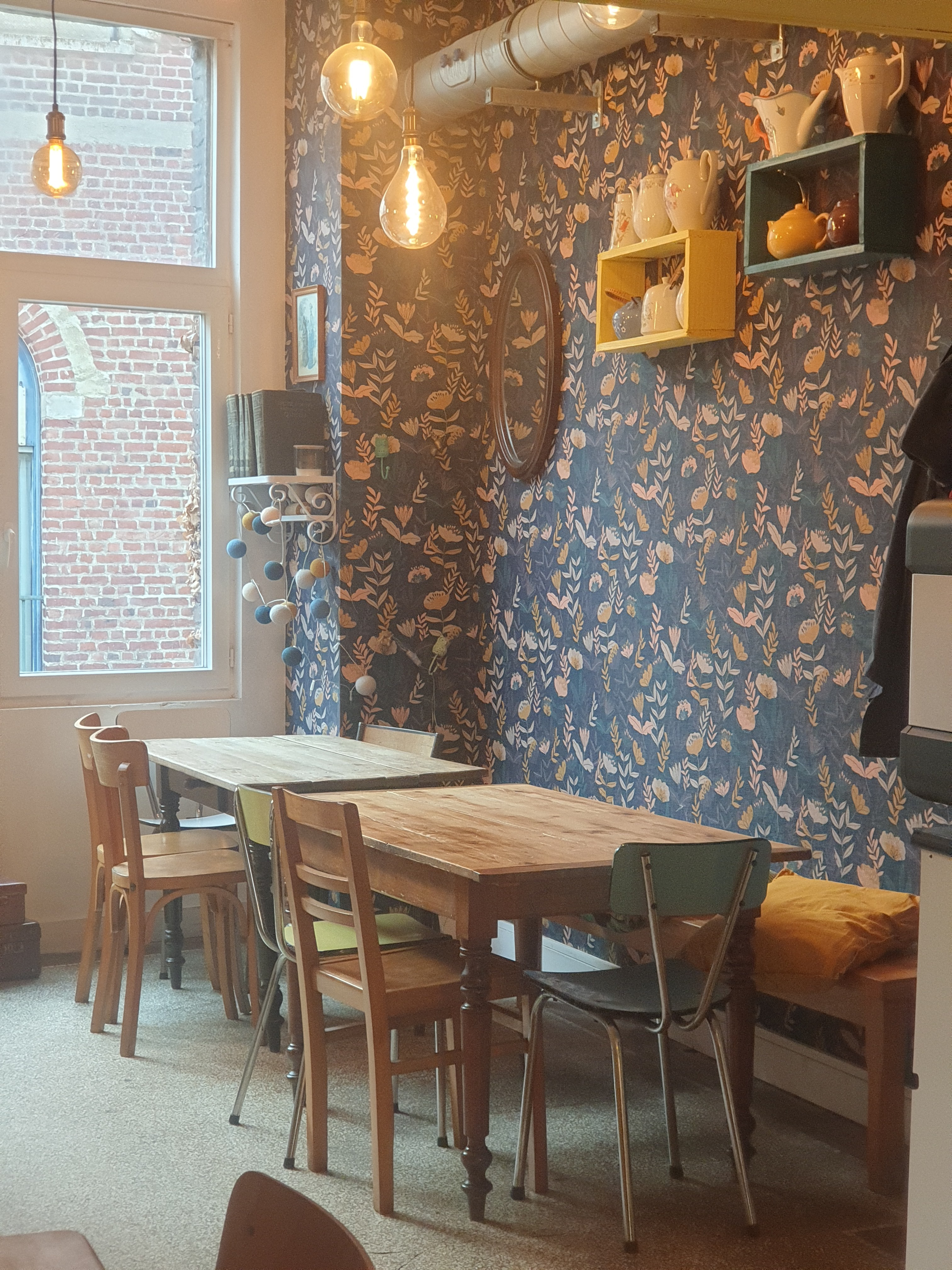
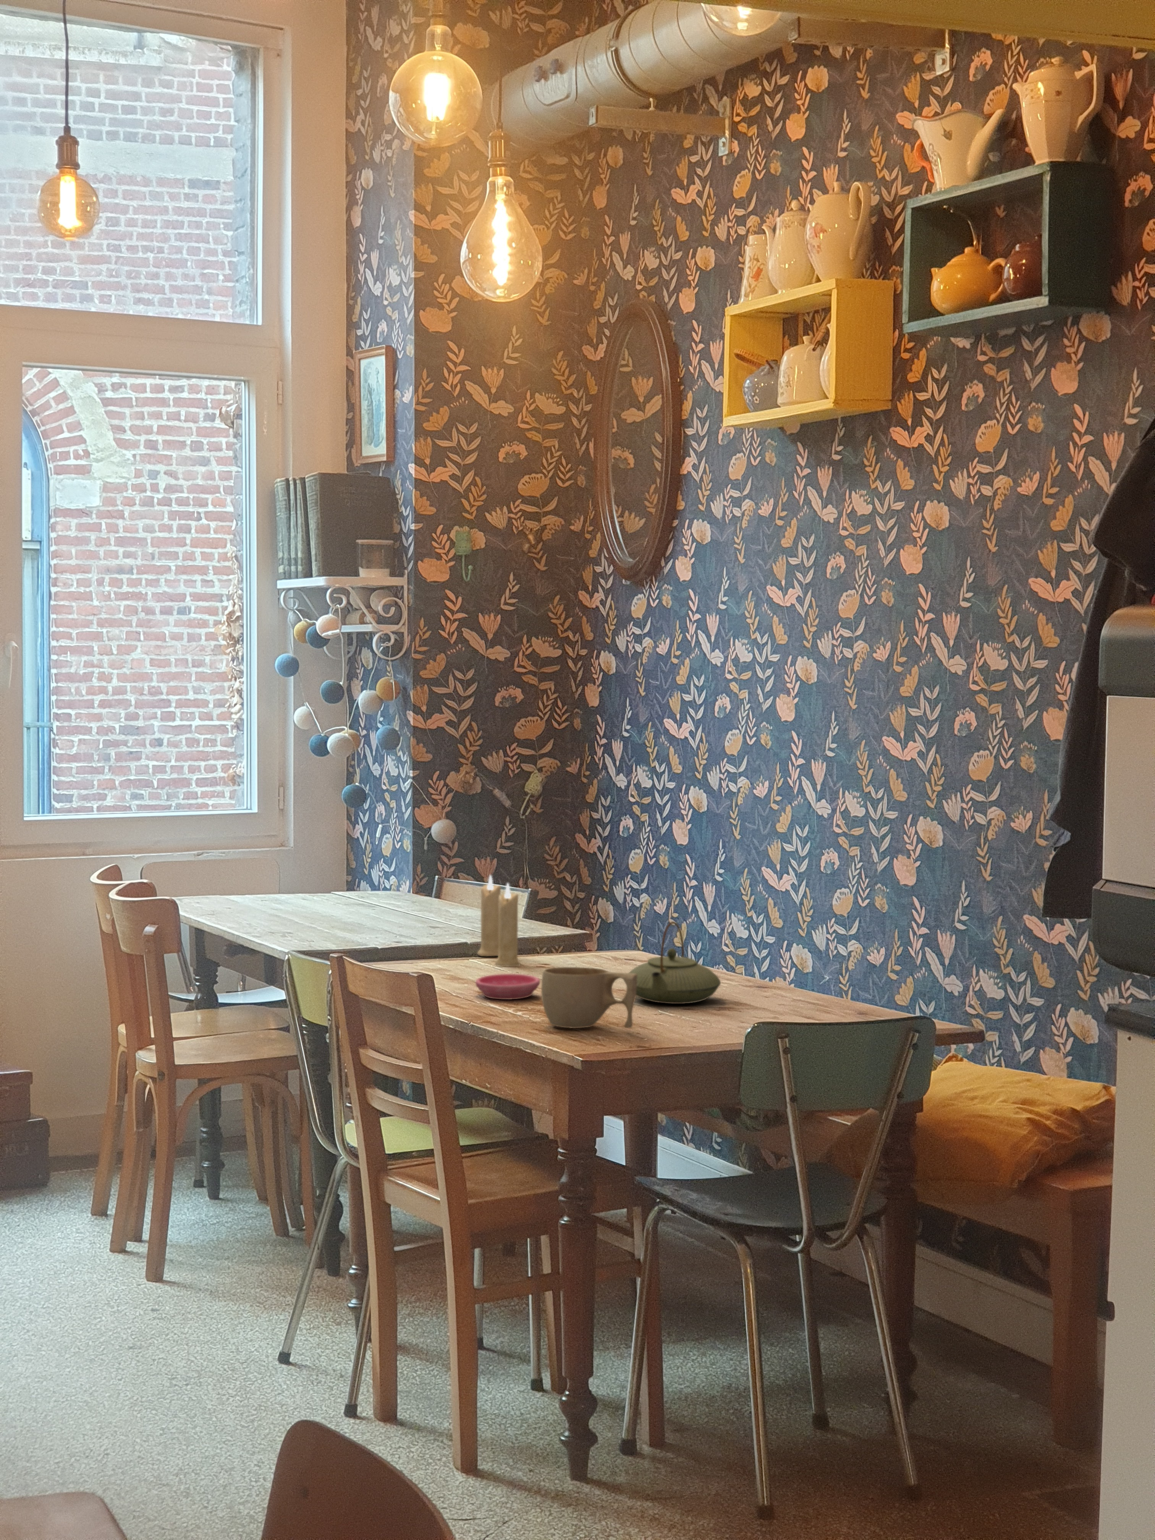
+ saucer (507, 987)
+ candle (499, 918)
+ teapot (670, 962)
+ cup (588, 999)
